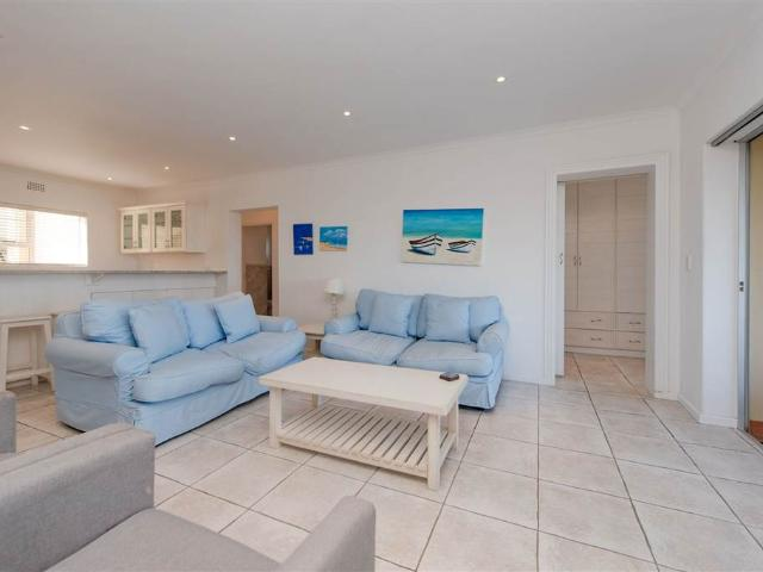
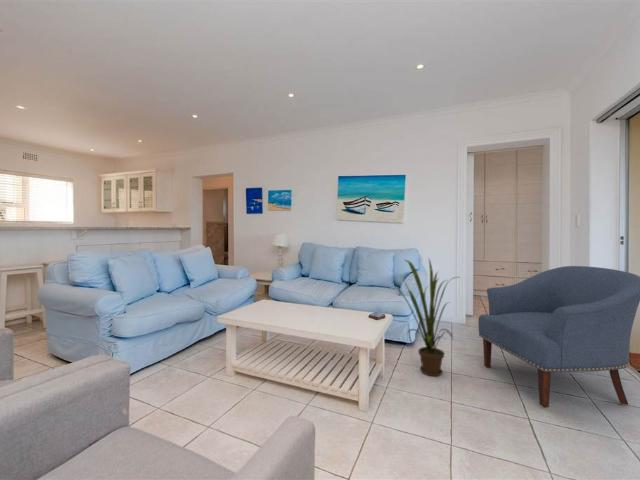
+ house plant (429, 316)
+ chair (554, 326)
